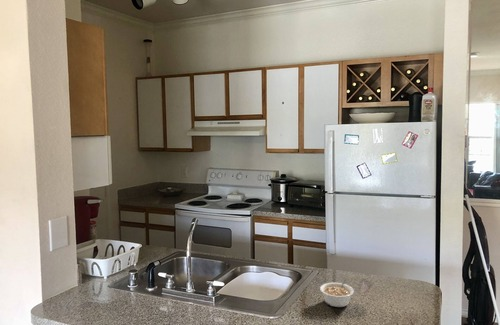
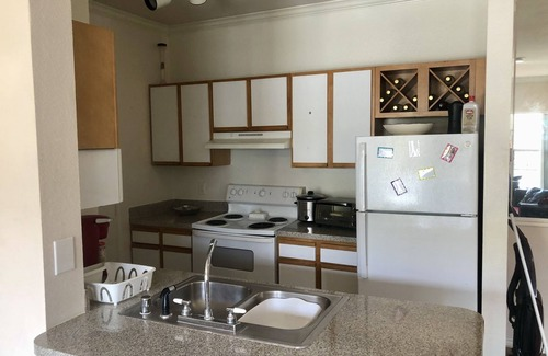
- legume (336, 293)
